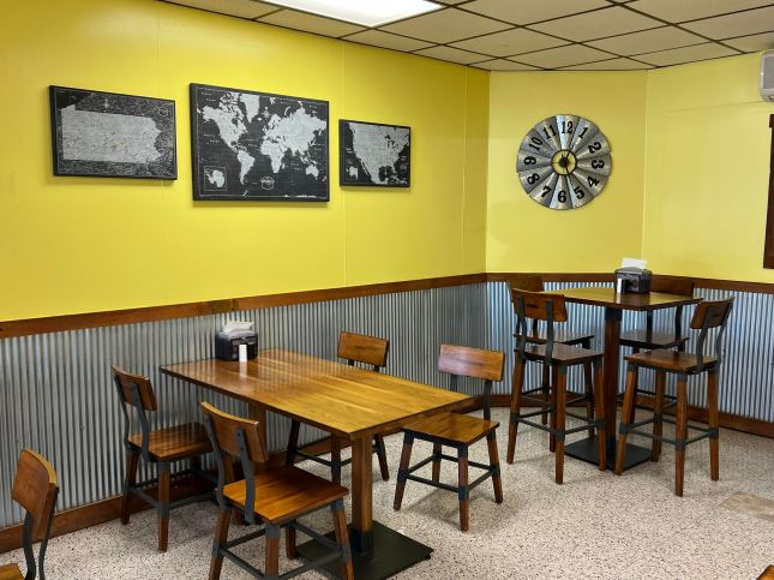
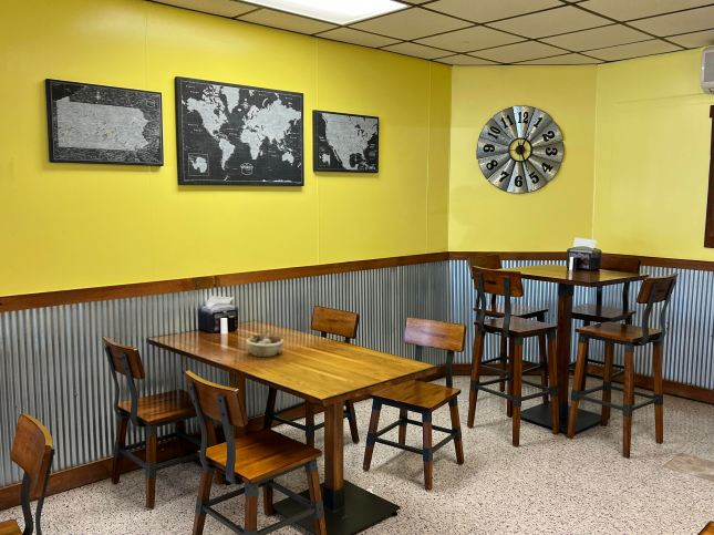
+ succulent planter (265, 343)
